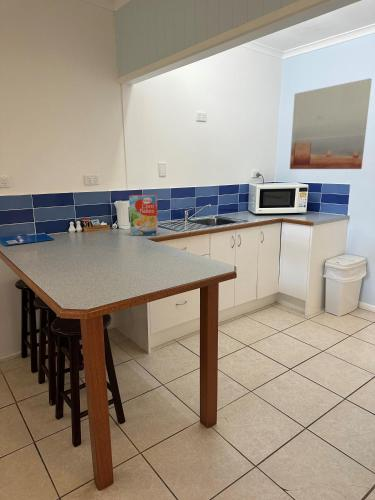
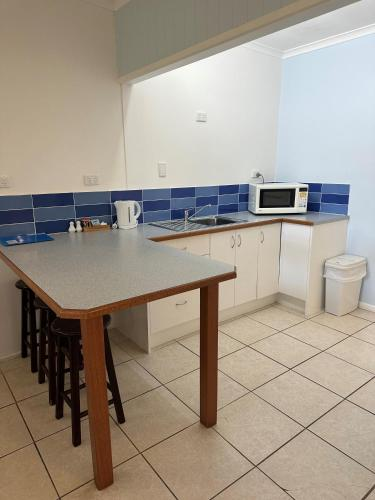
- cereal box (143, 215)
- wall art (326, 129)
